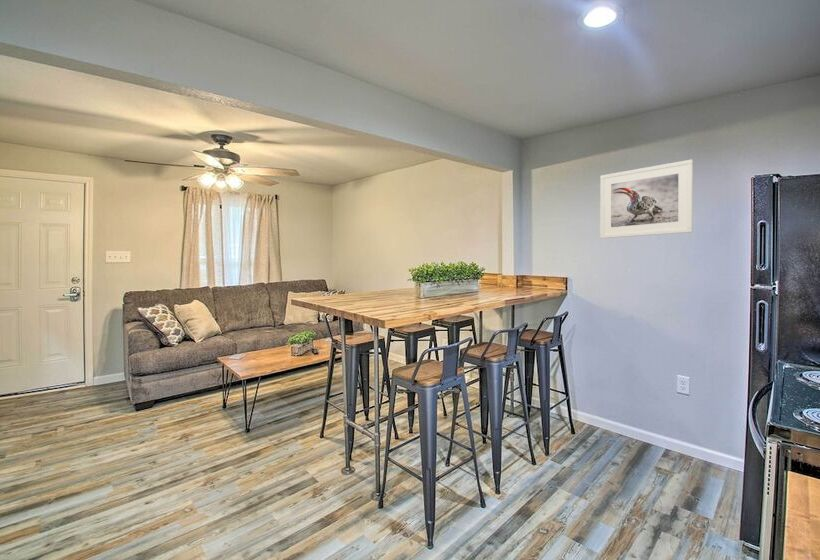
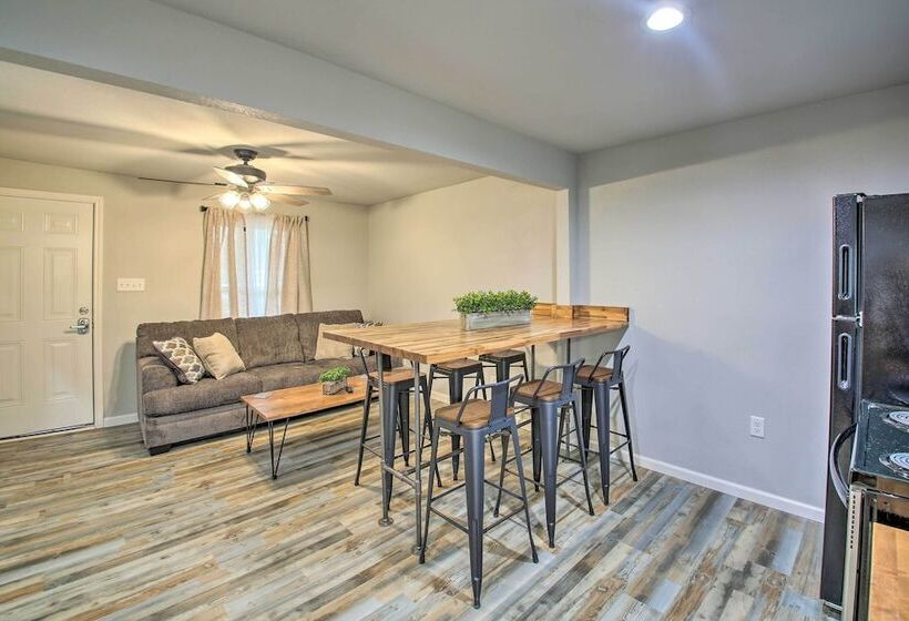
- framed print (643, 201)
